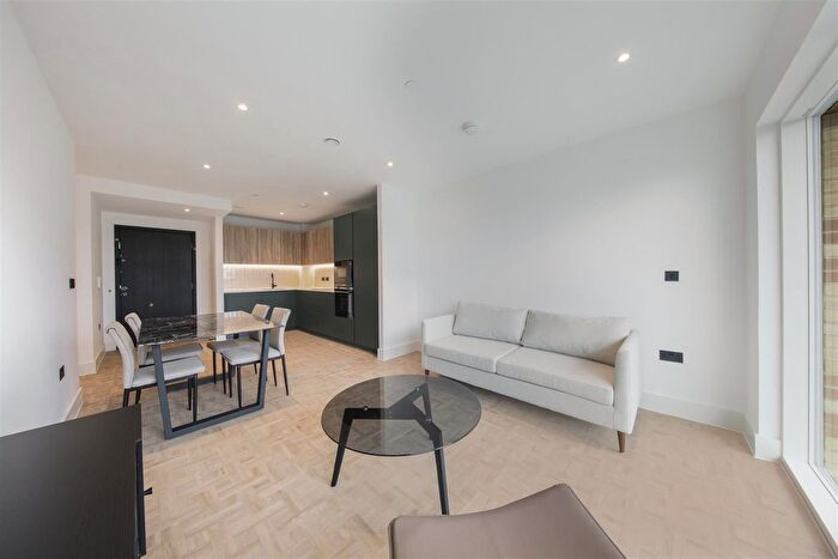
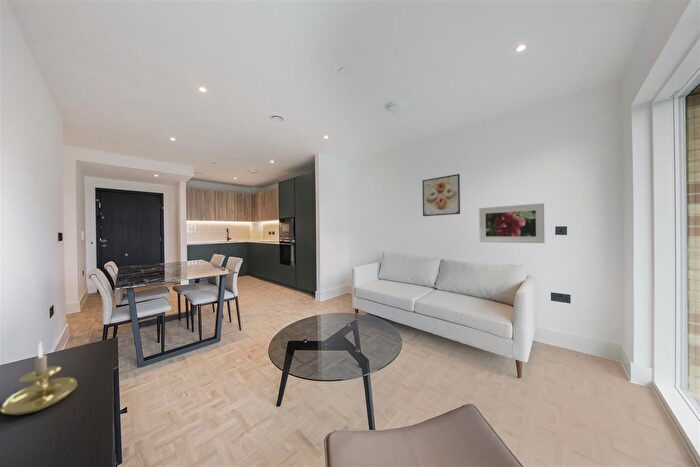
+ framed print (440, 196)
+ candle holder (41, 368)
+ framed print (509, 224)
